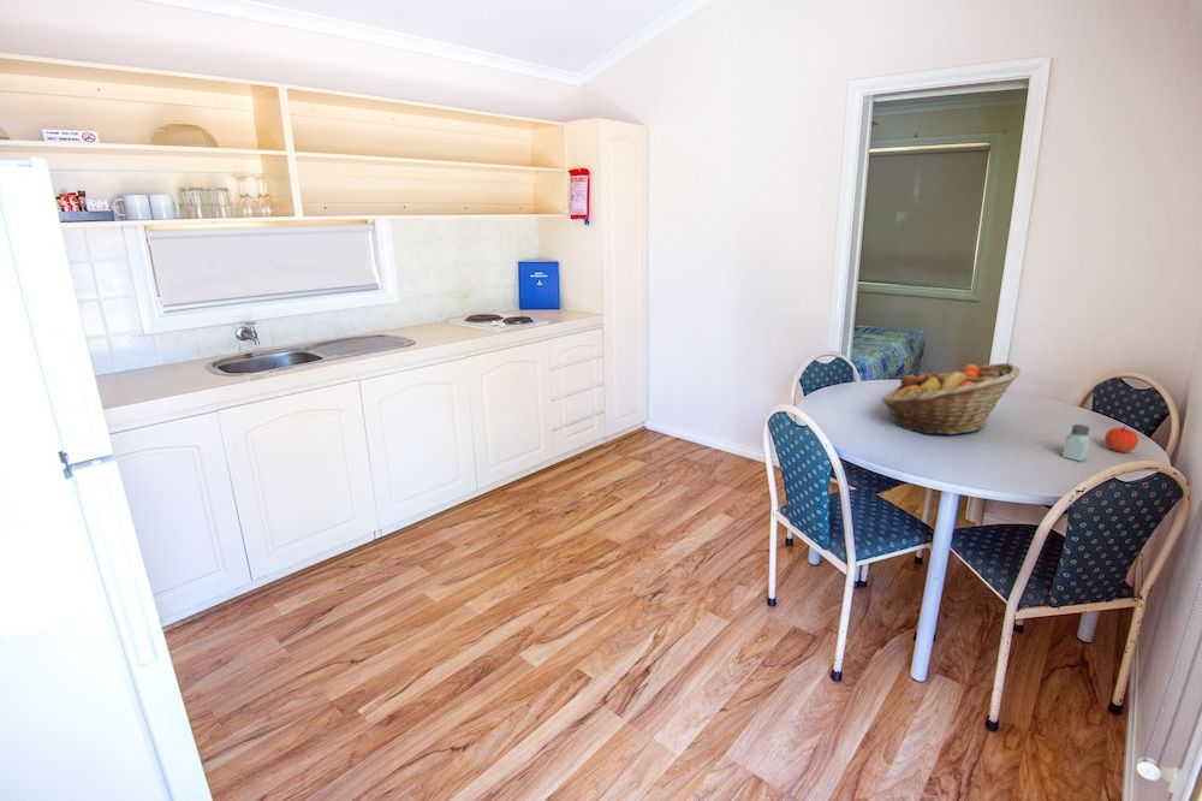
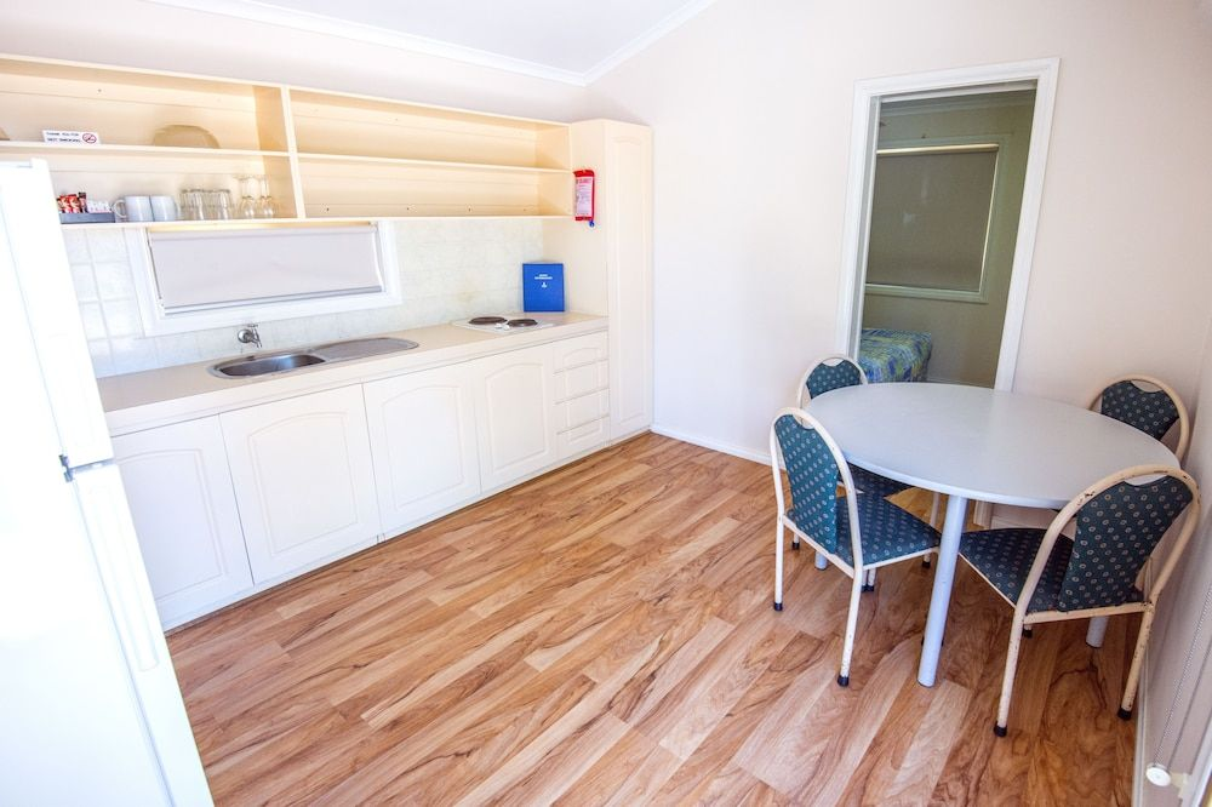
- apple (1121, 438)
- saltshaker (1077, 441)
- fruit basket (947, 393)
